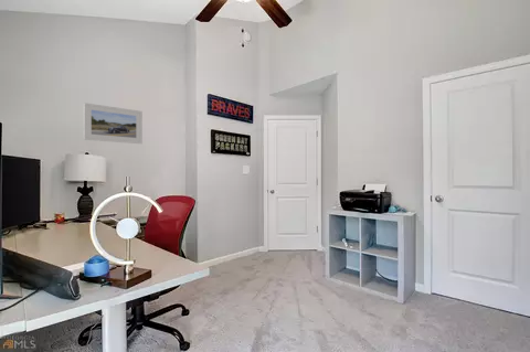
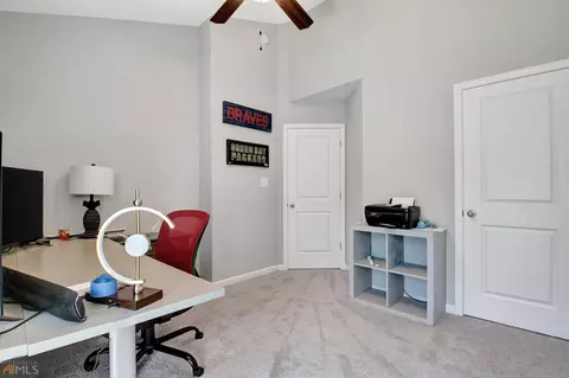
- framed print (114, 124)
